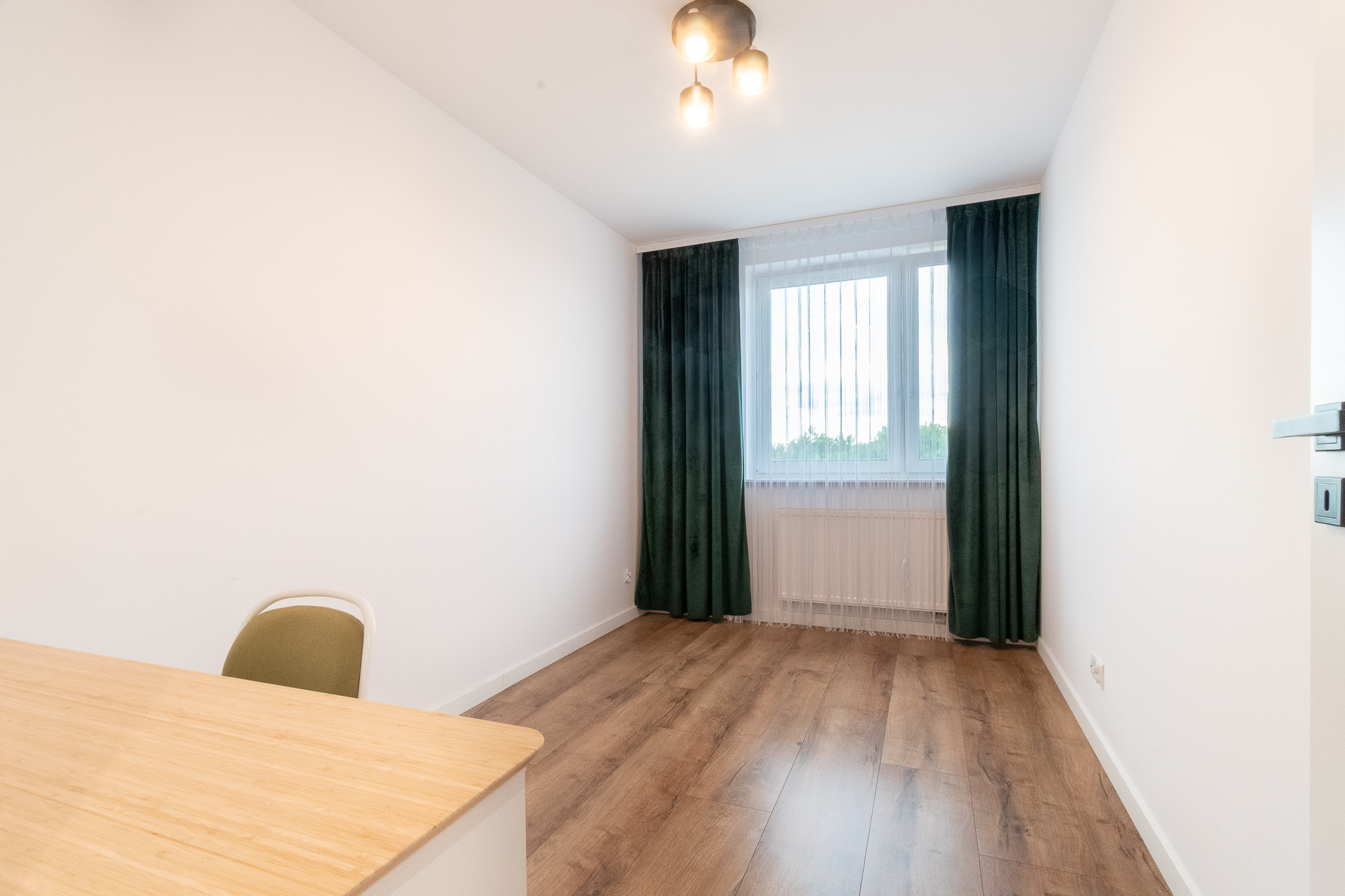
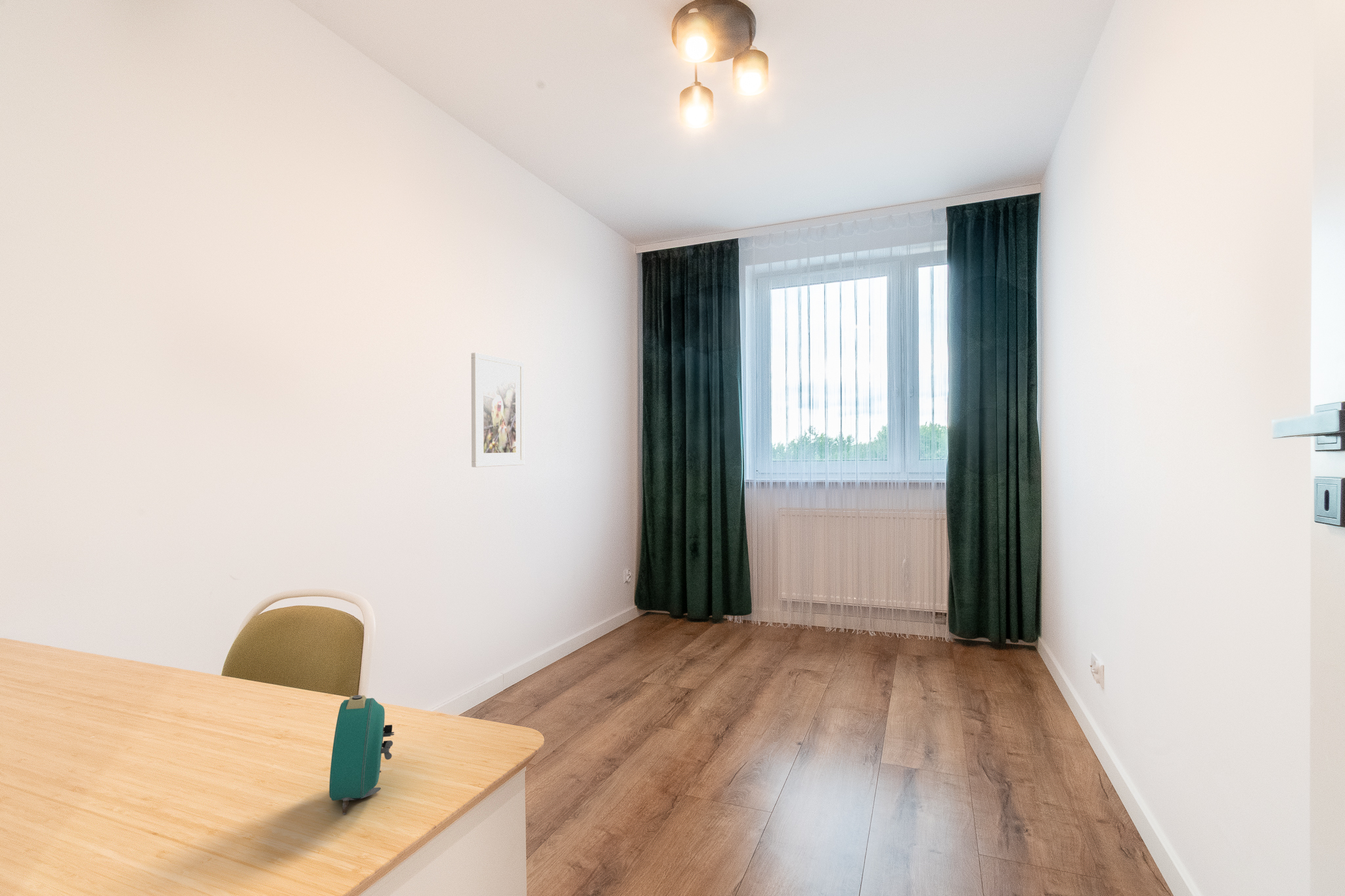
+ alarm clock (363, 744)
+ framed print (499, 412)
